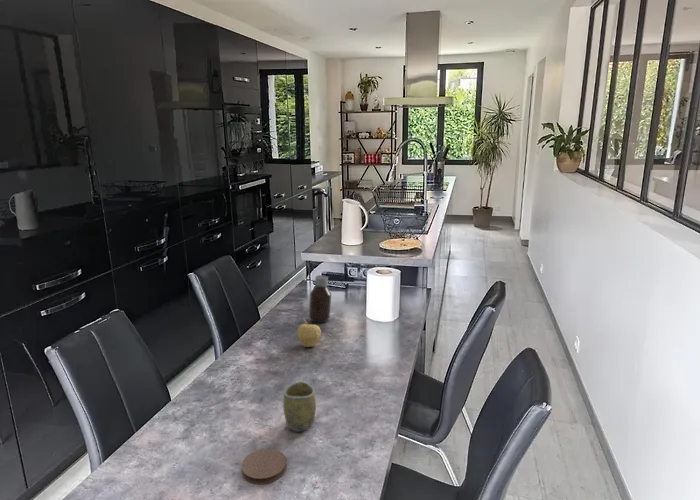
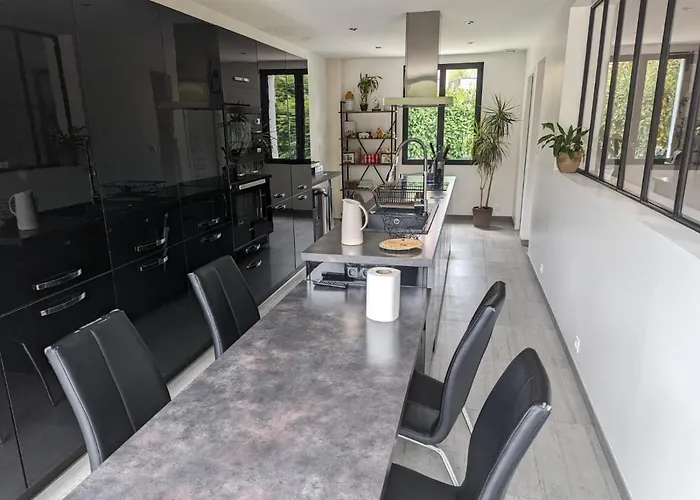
- coaster (264, 465)
- fruit (309, 332)
- bottle (319, 298)
- cup (299, 406)
